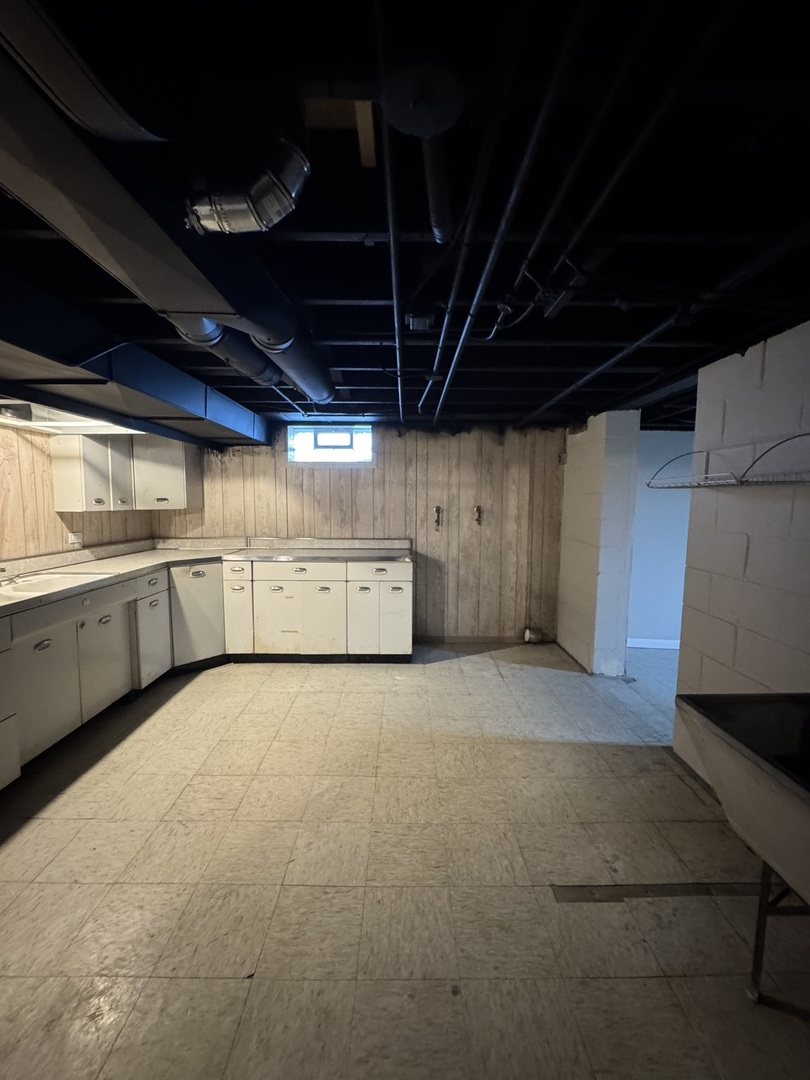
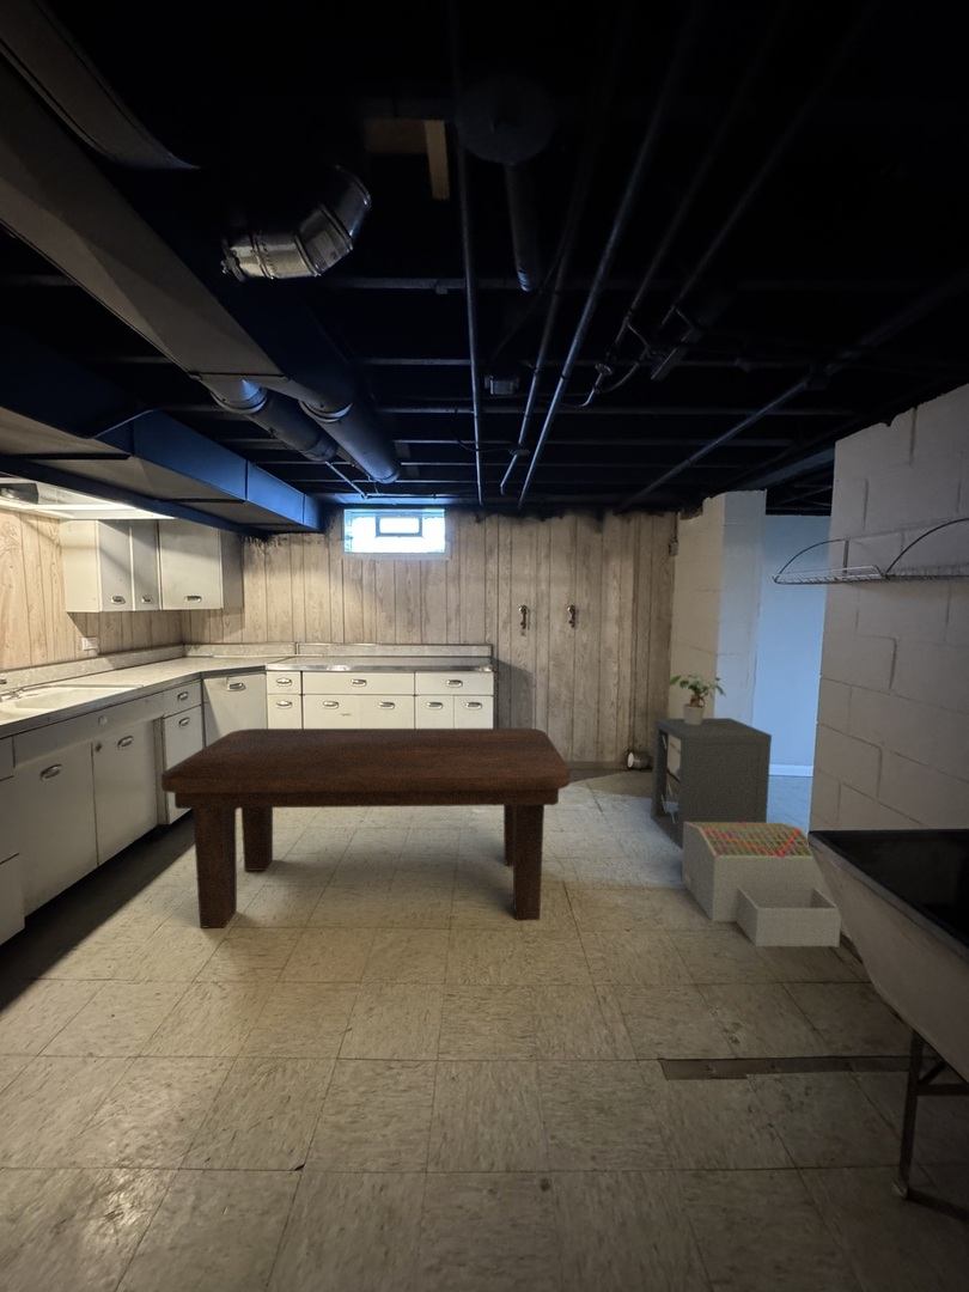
+ architectural model (754, 872)
+ dining table (382, 805)
+ storage cabinet (707, 779)
+ potted plant (700, 697)
